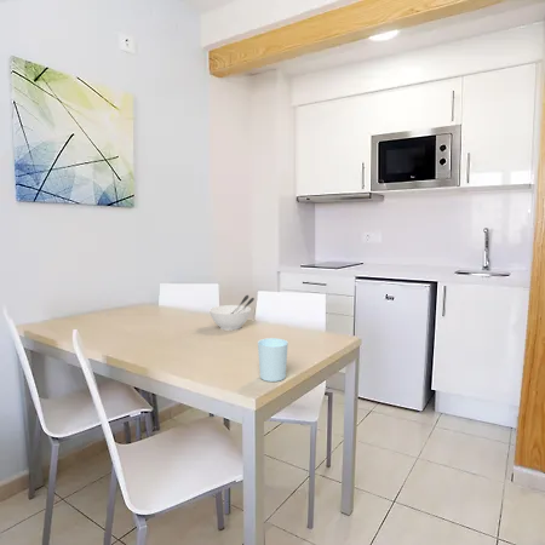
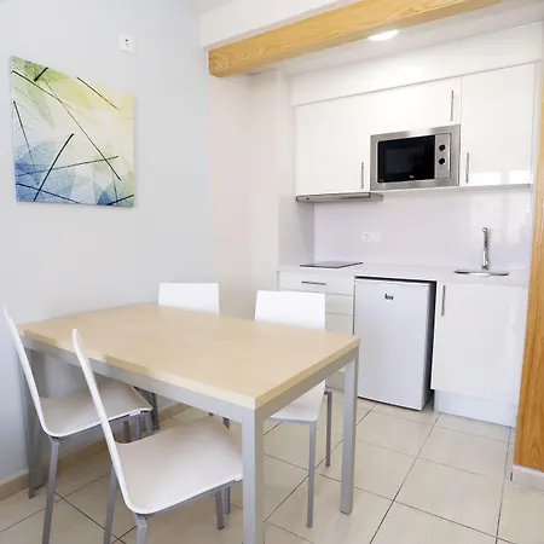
- cup (272, 358)
- bowl (234, 312)
